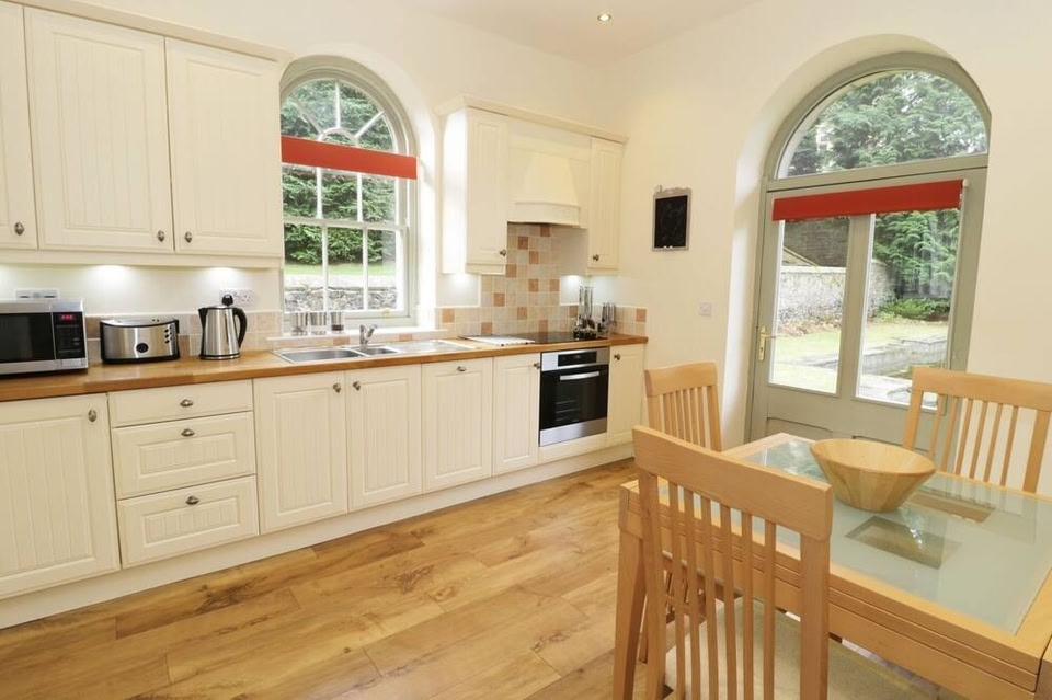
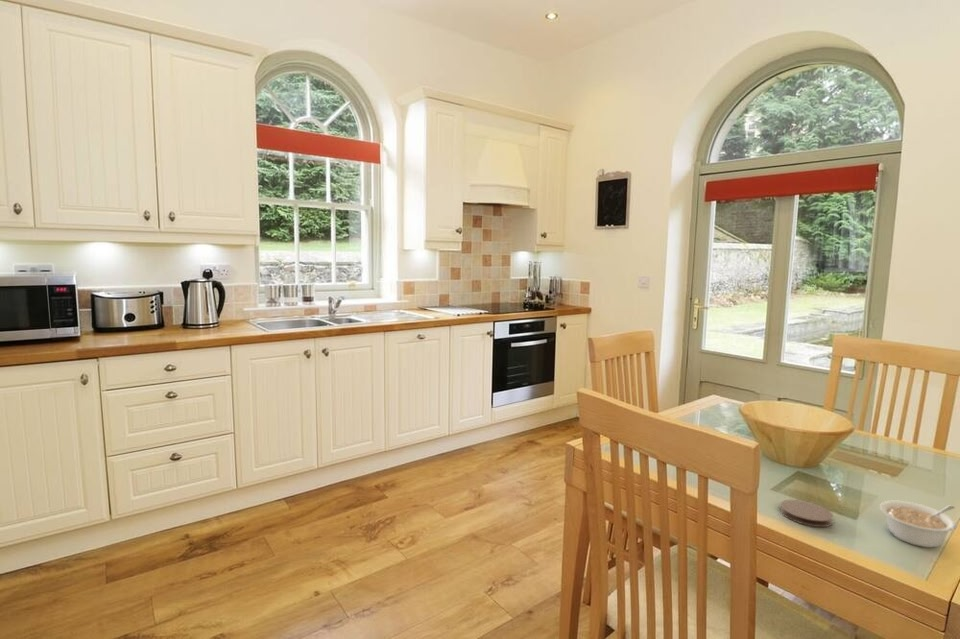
+ coaster (805, 512)
+ legume (916, 522)
